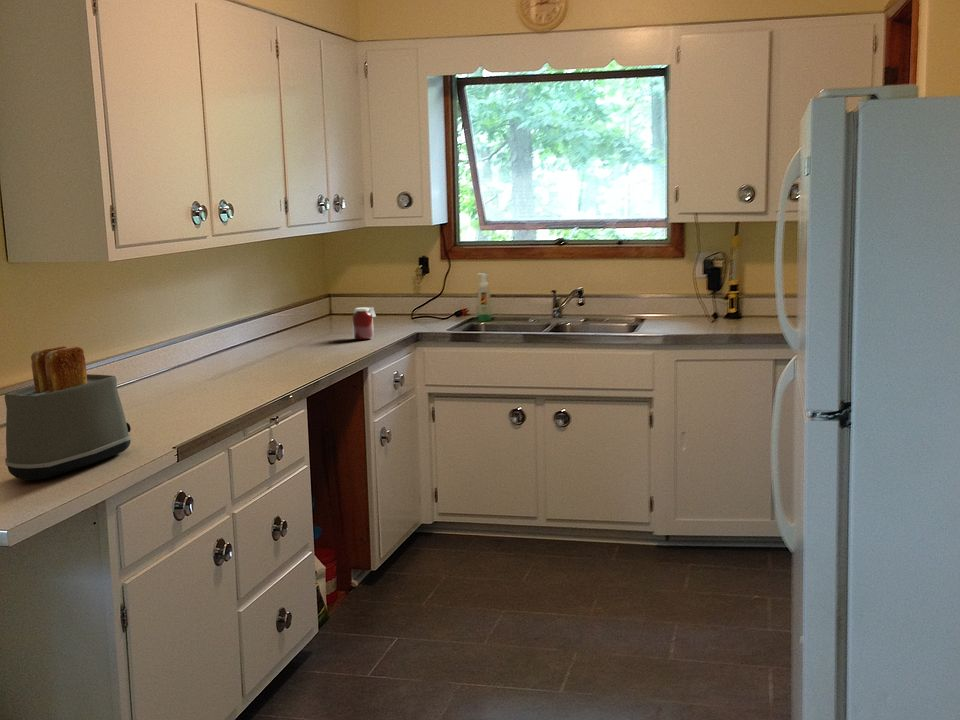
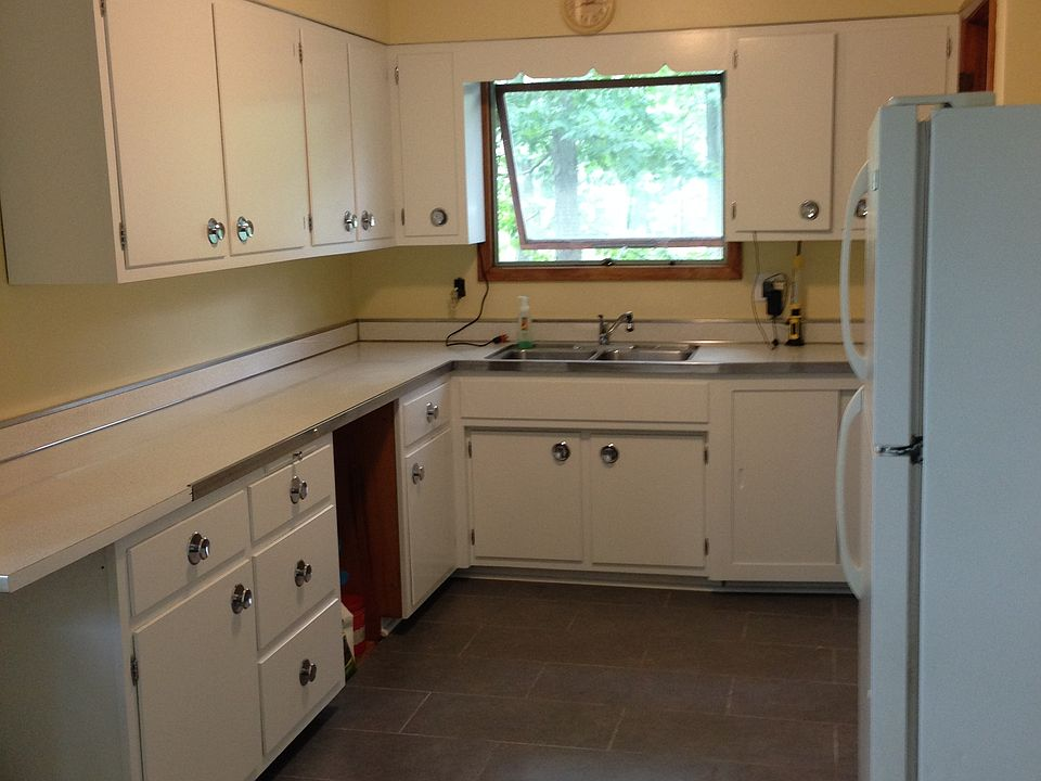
- toaster (66, 407)
- jar (363, 322)
